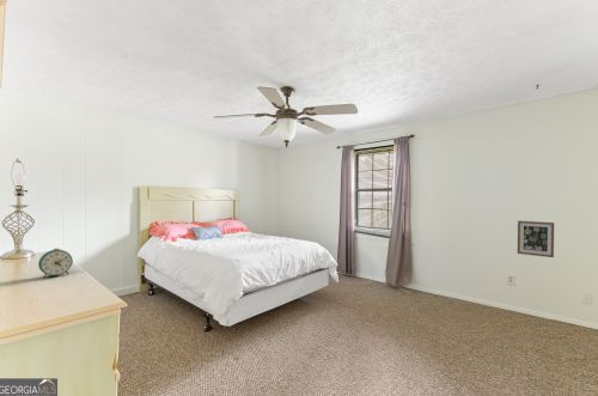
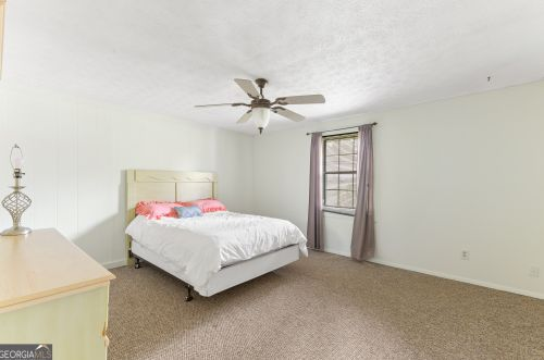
- alarm clock (55, 261)
- wall art (535, 238)
